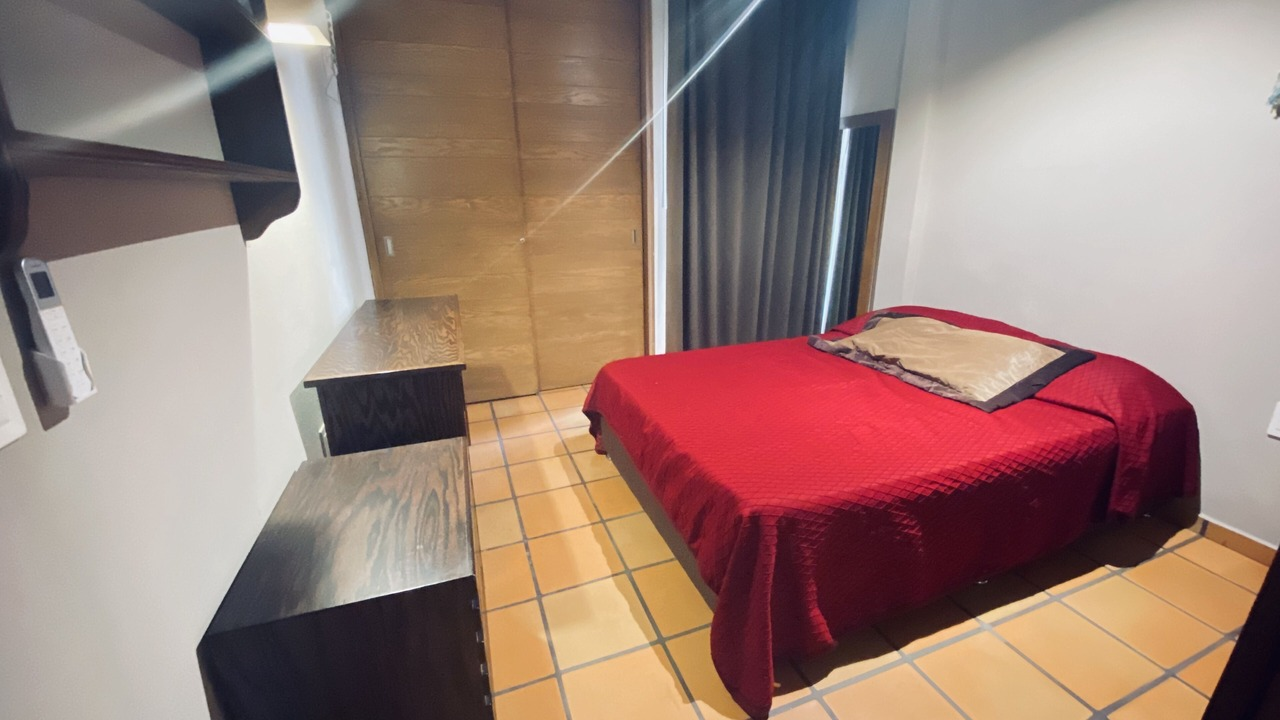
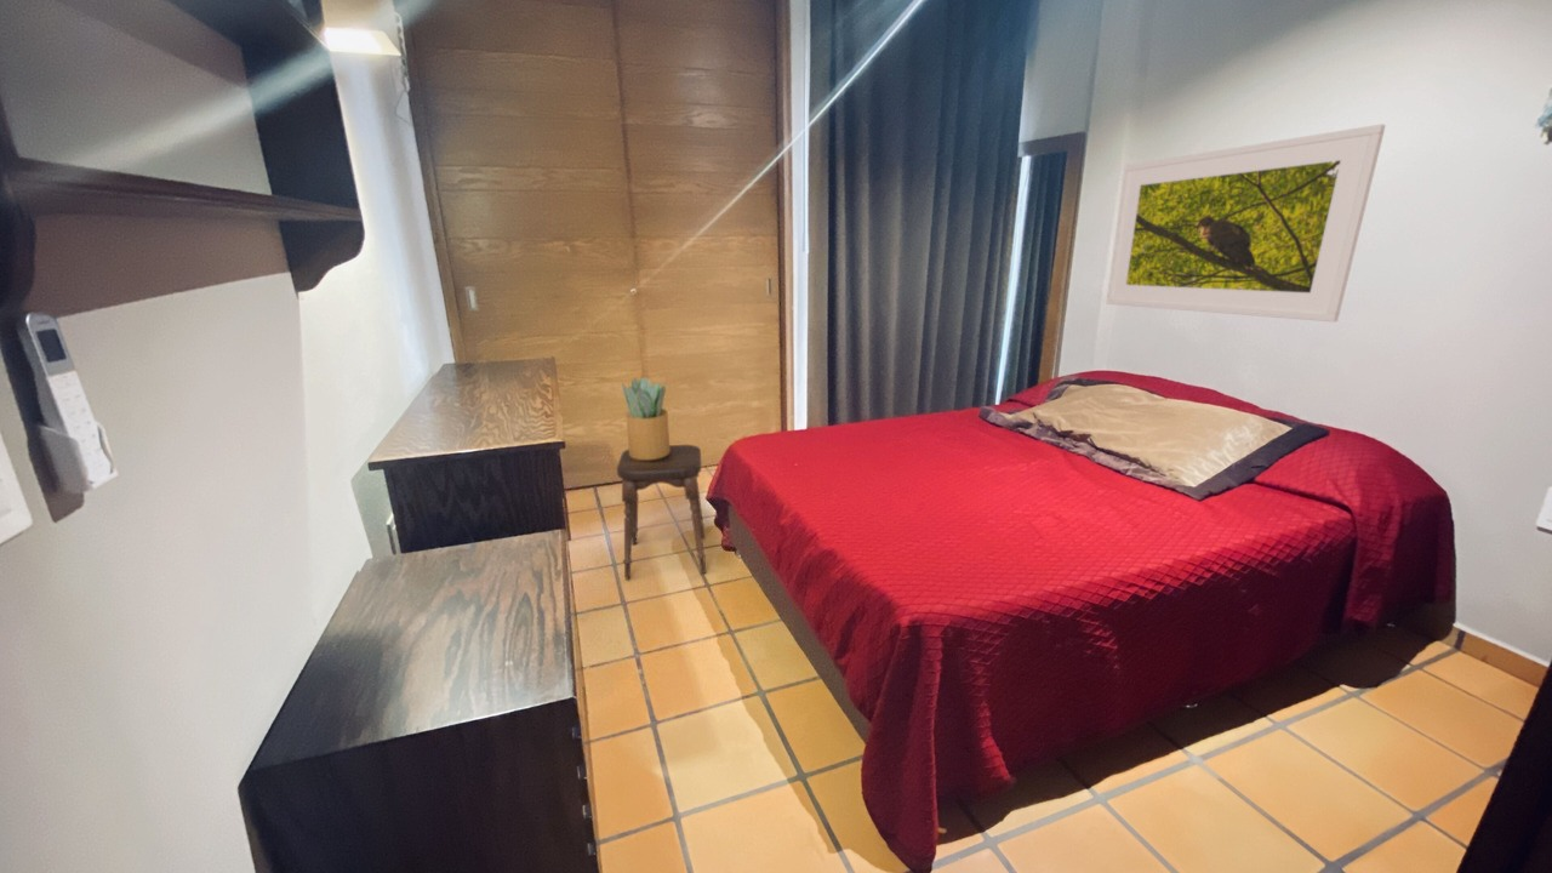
+ potted plant (645, 417)
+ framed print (1216, 233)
+ stool (674, 486)
